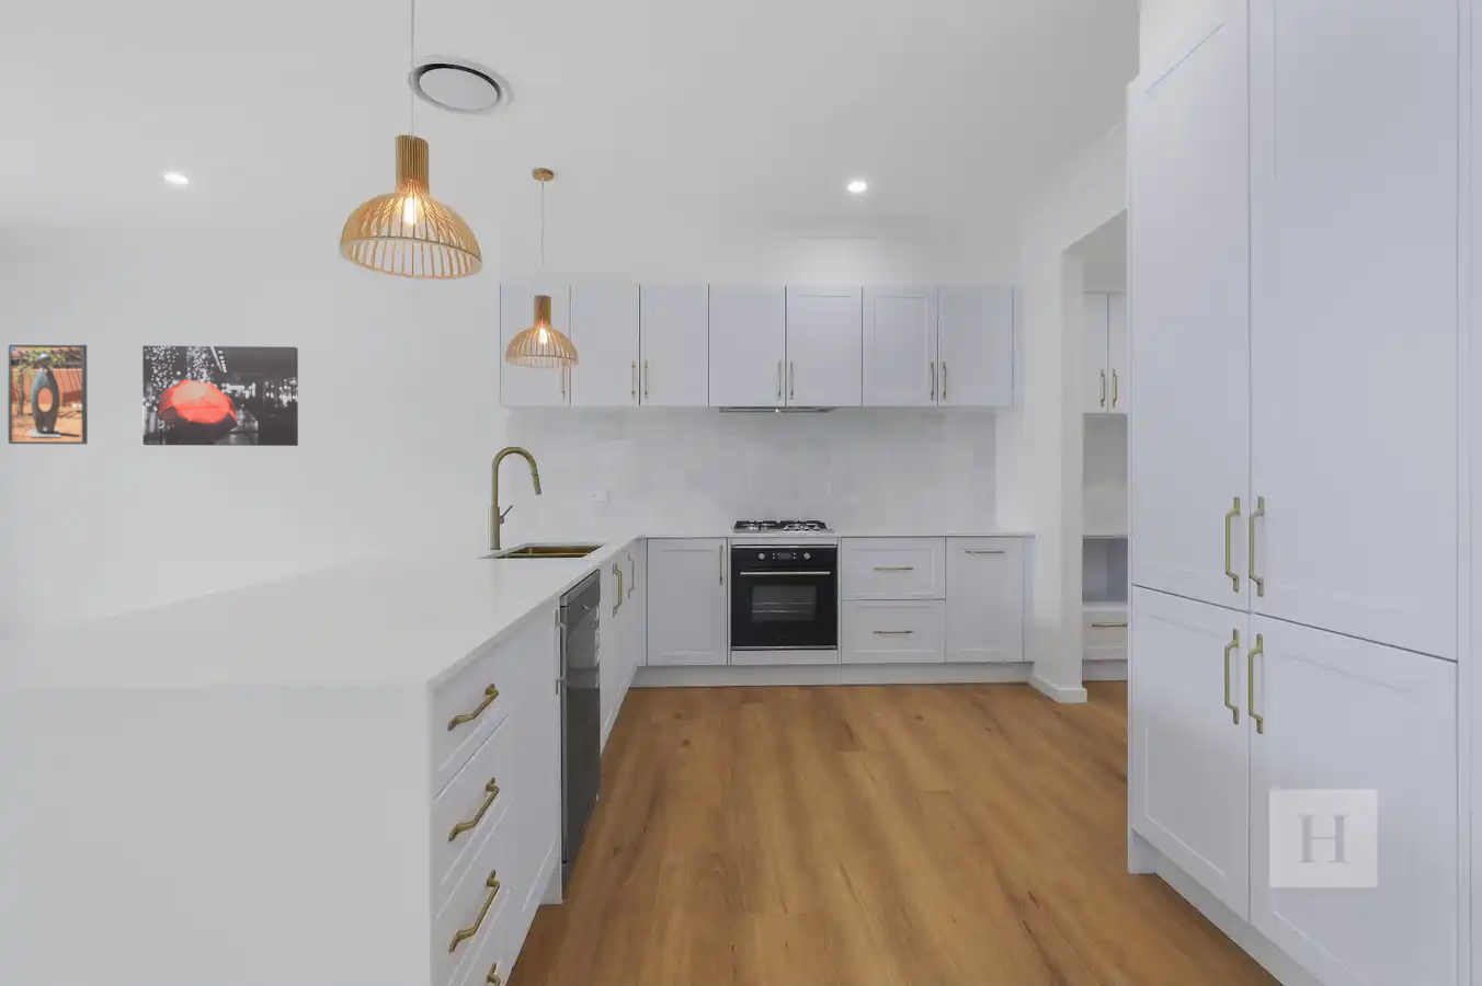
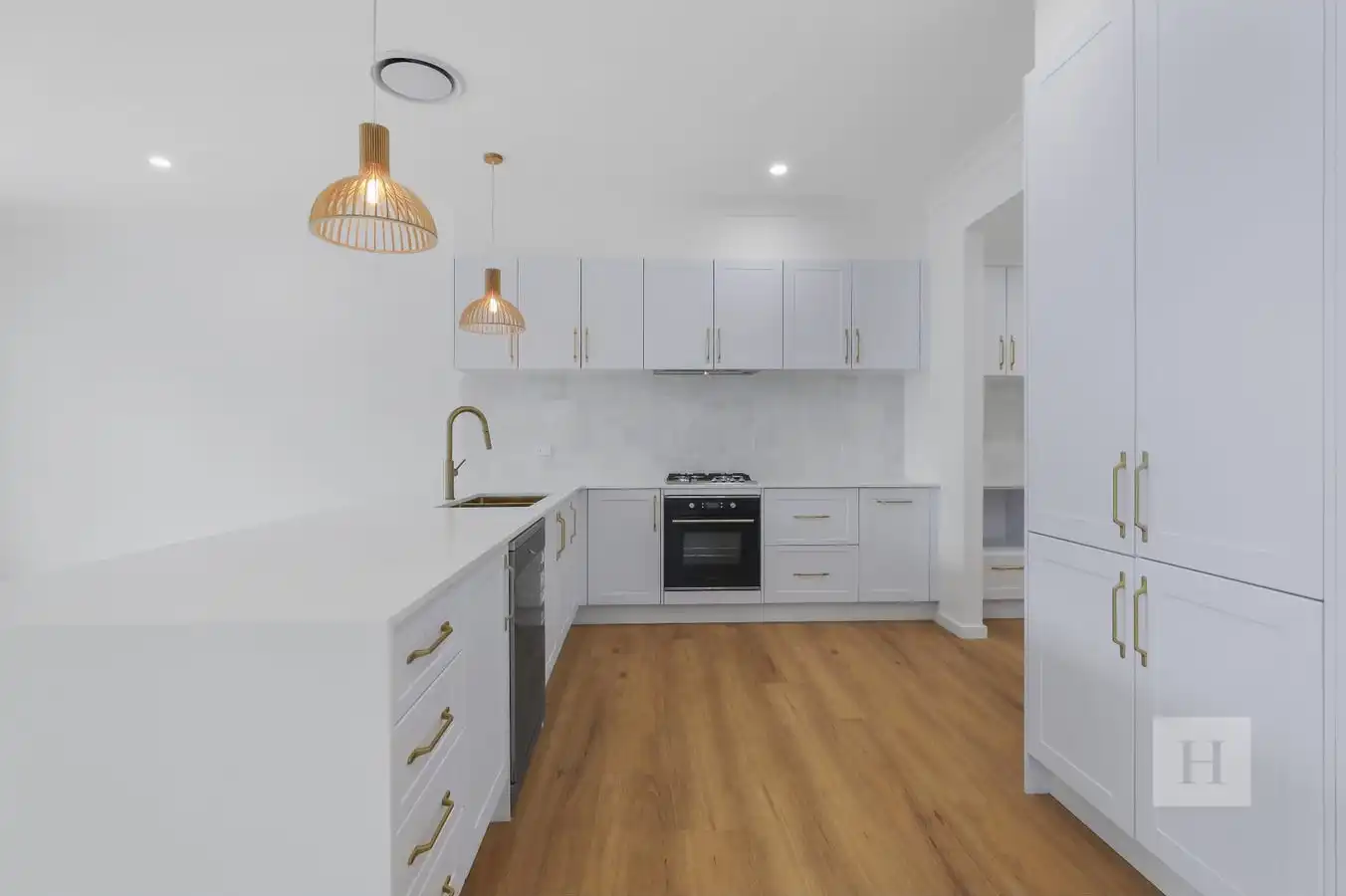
- wall art (220, 395)
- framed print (47, 393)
